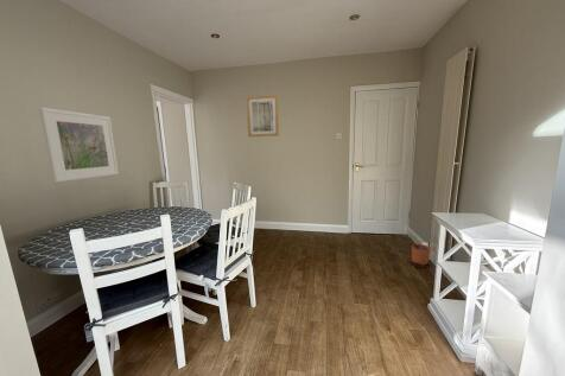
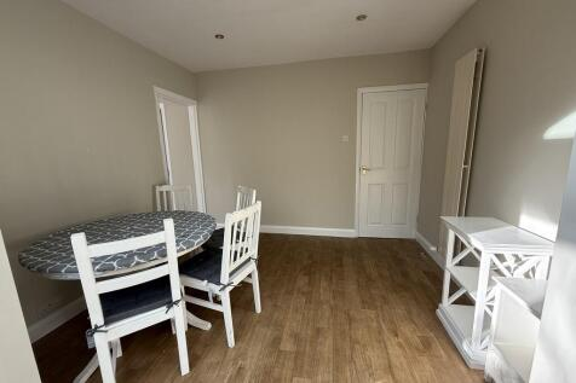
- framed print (84, 146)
- plant pot (420, 250)
- wall art (262, 116)
